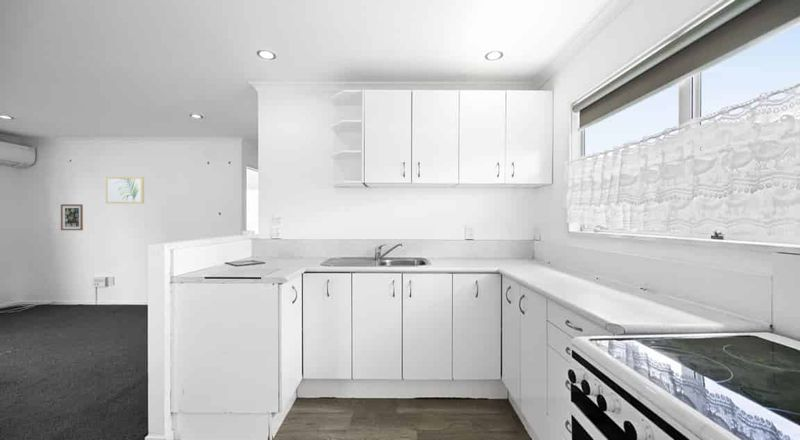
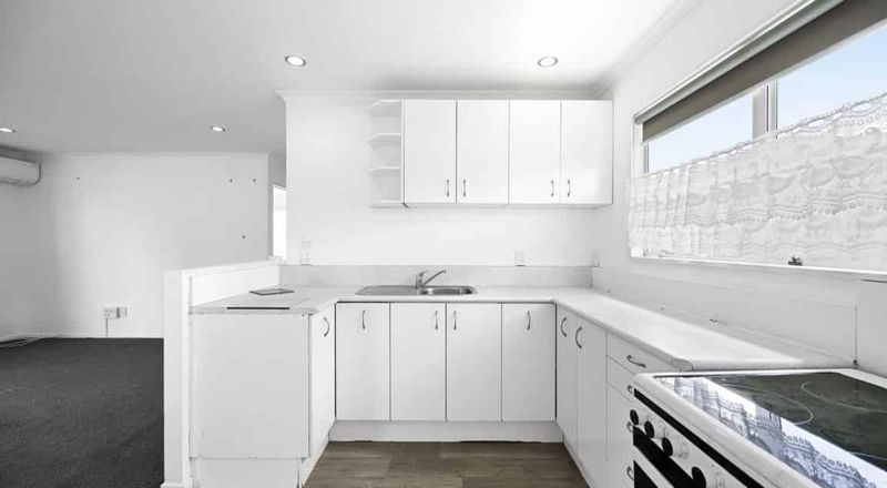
- wall art (125, 190)
- wall art (71, 217)
